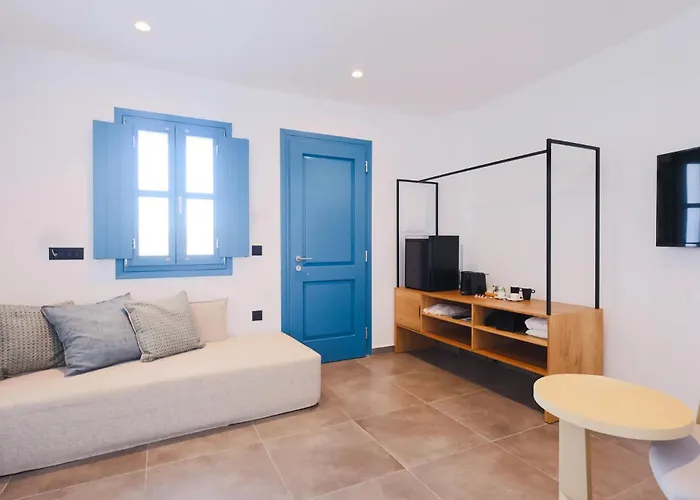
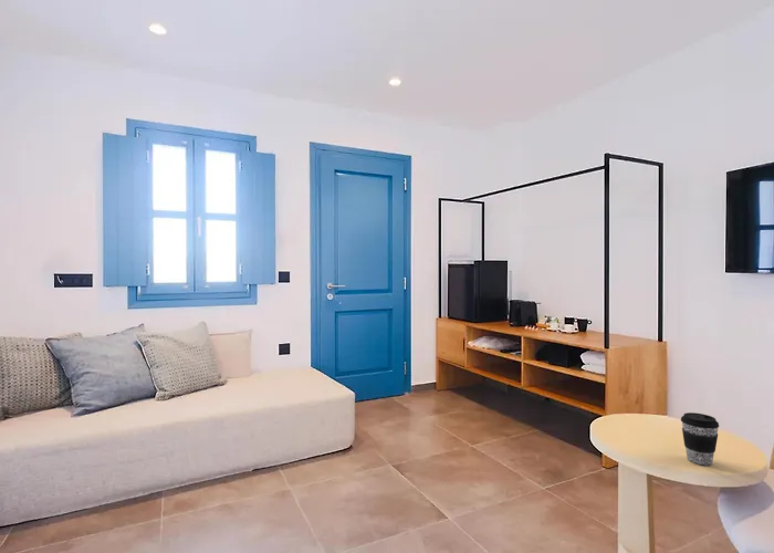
+ coffee cup (699, 438)
